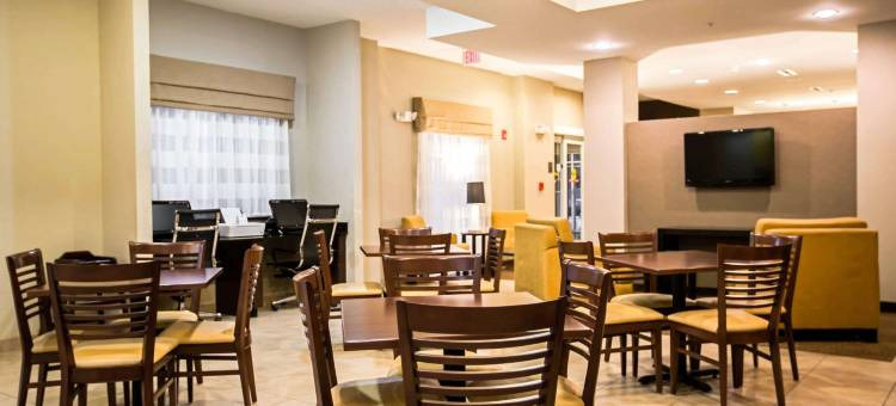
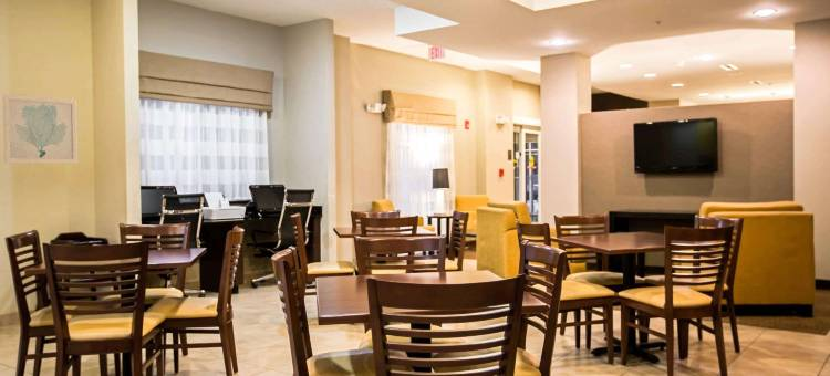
+ wall art (41, 129)
